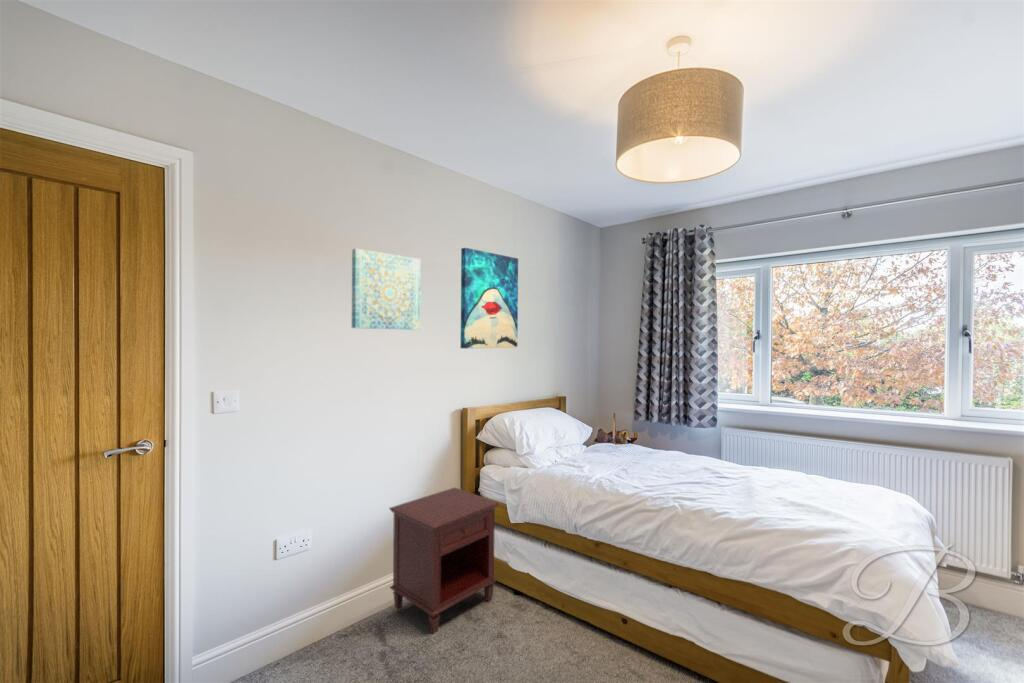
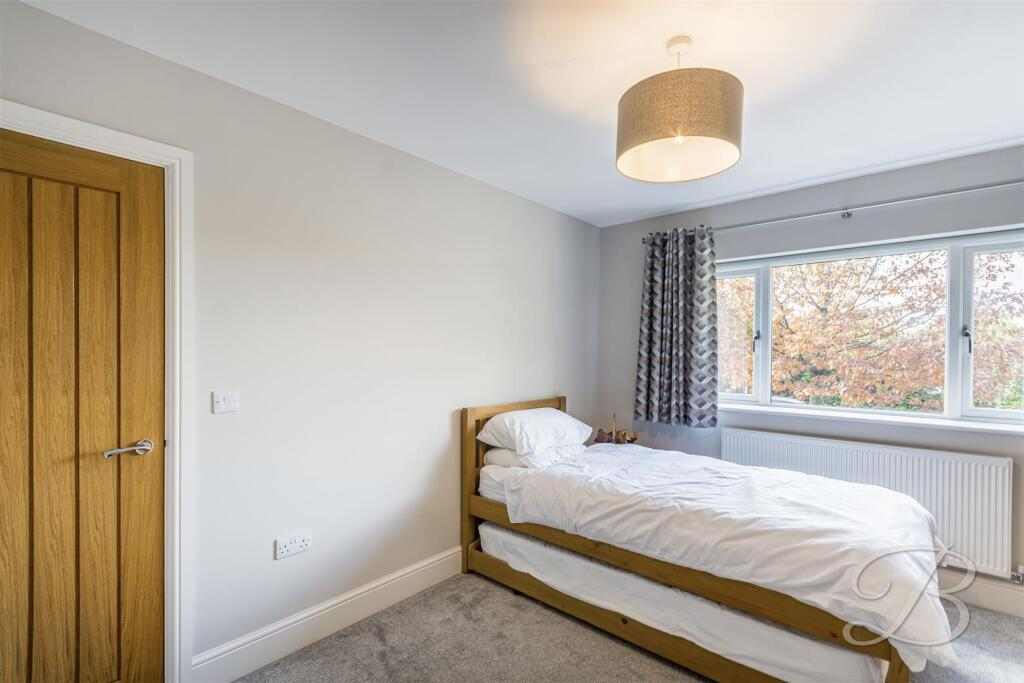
- wall art (491, 300)
- wall art (388, 291)
- nightstand (444, 554)
